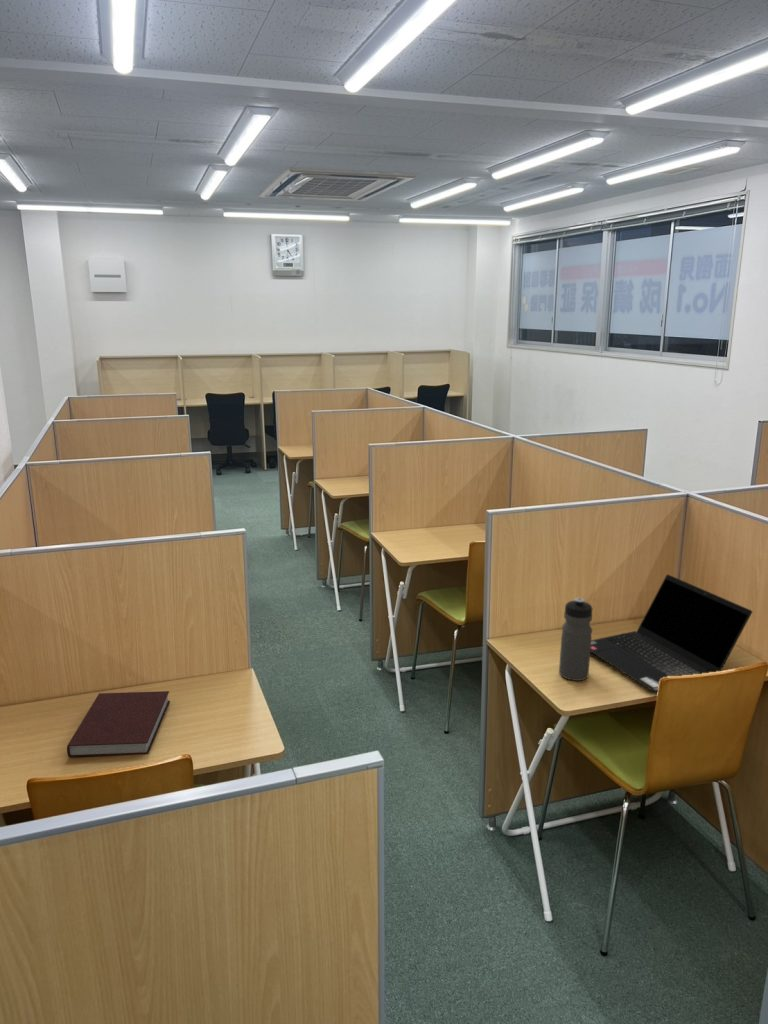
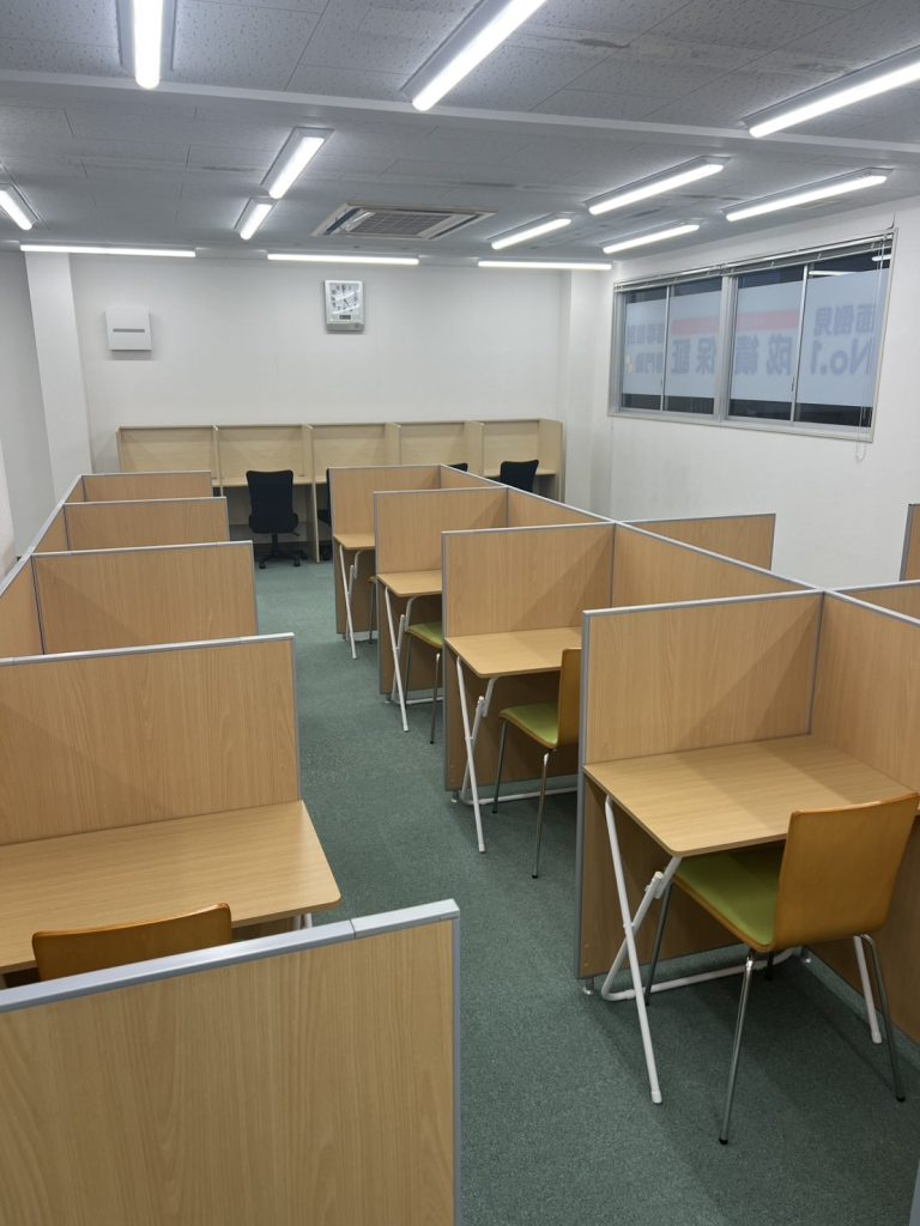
- water bottle (576, 637)
- laptop computer (660, 629)
- notebook (121, 721)
